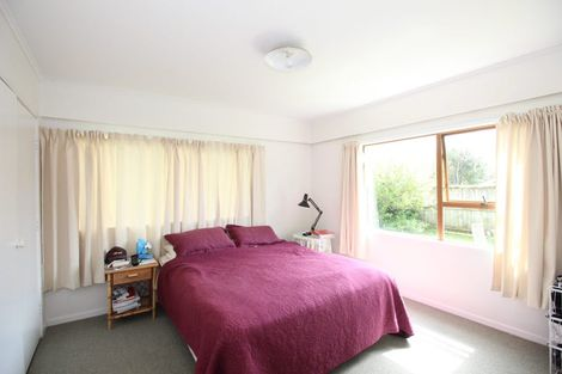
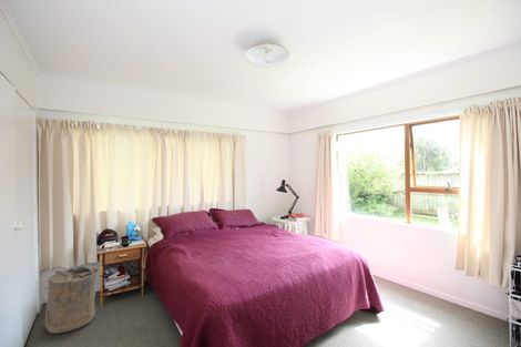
+ laundry hamper (70, 296)
